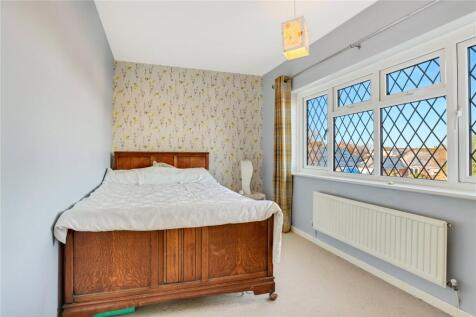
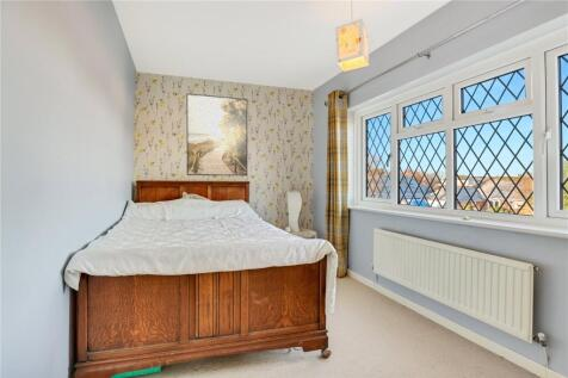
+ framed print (217, 136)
